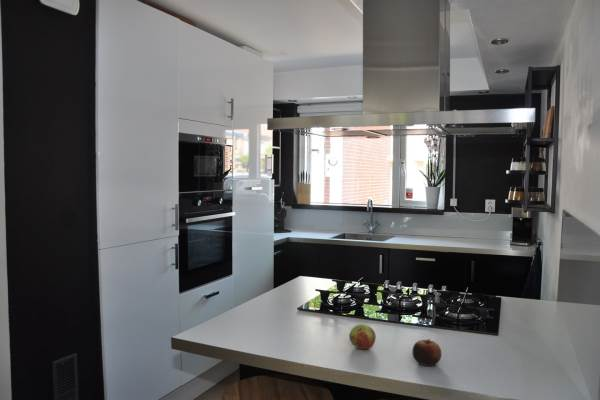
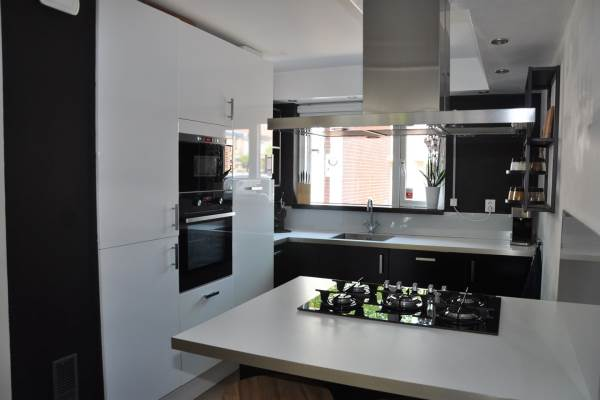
- apple (426, 351)
- apple (362, 336)
